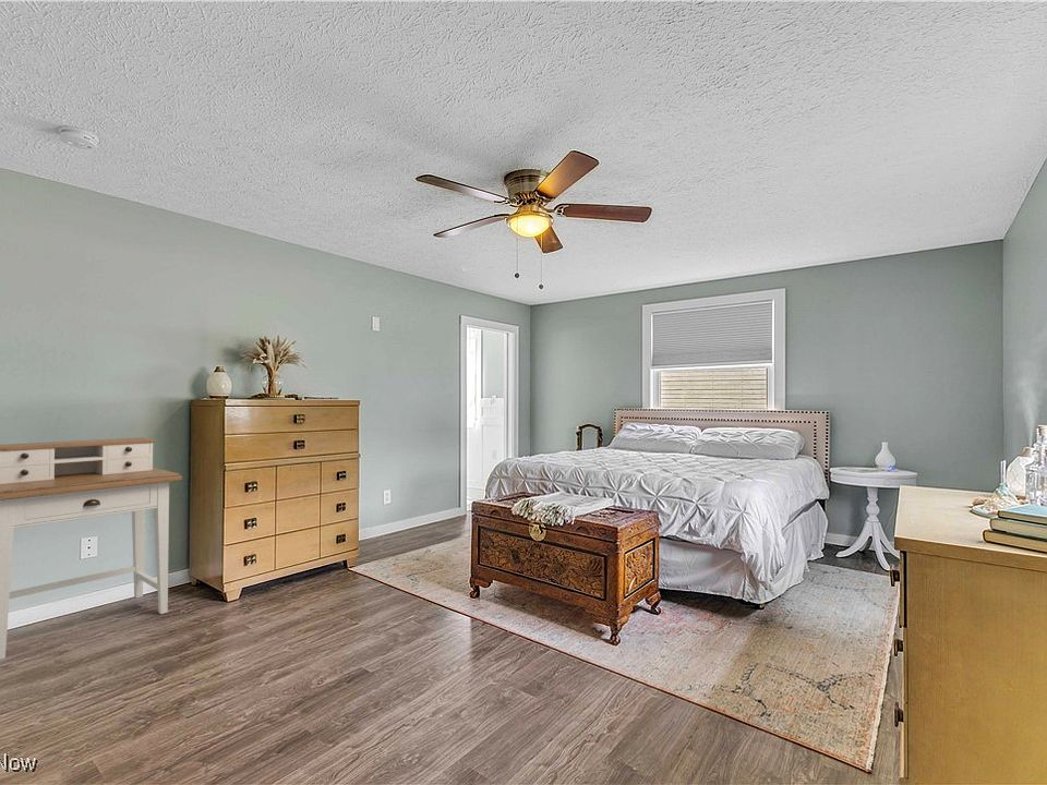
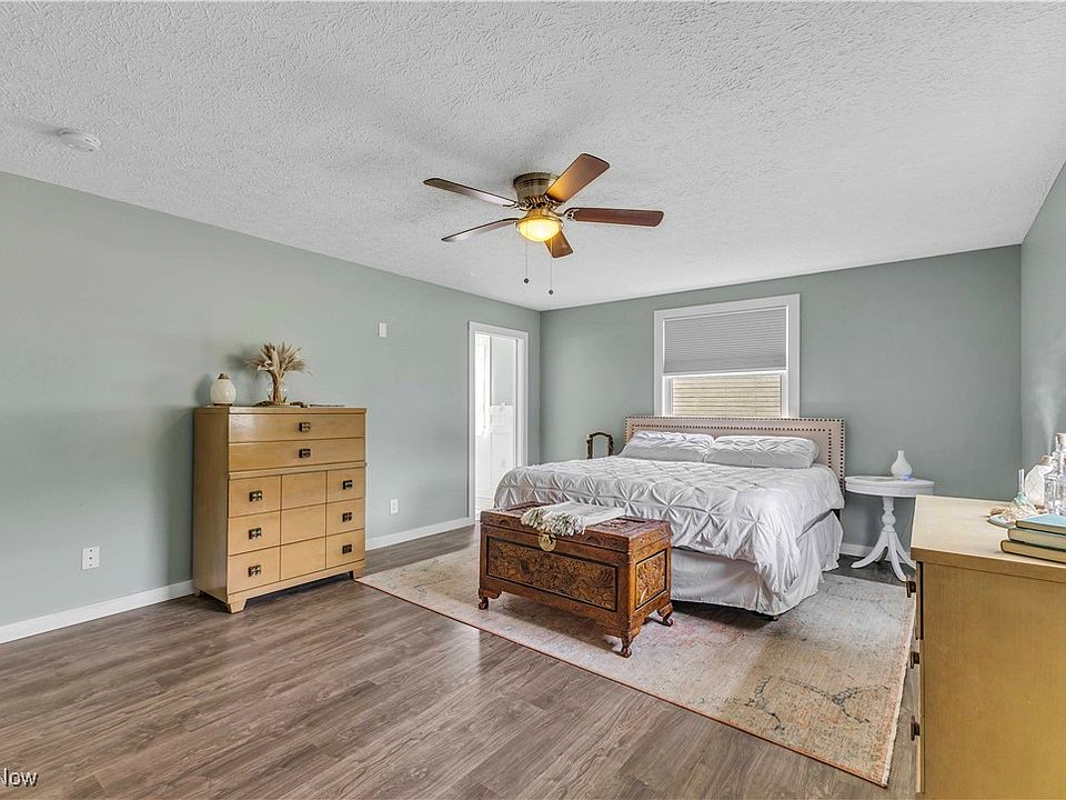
- desk (76, 519)
